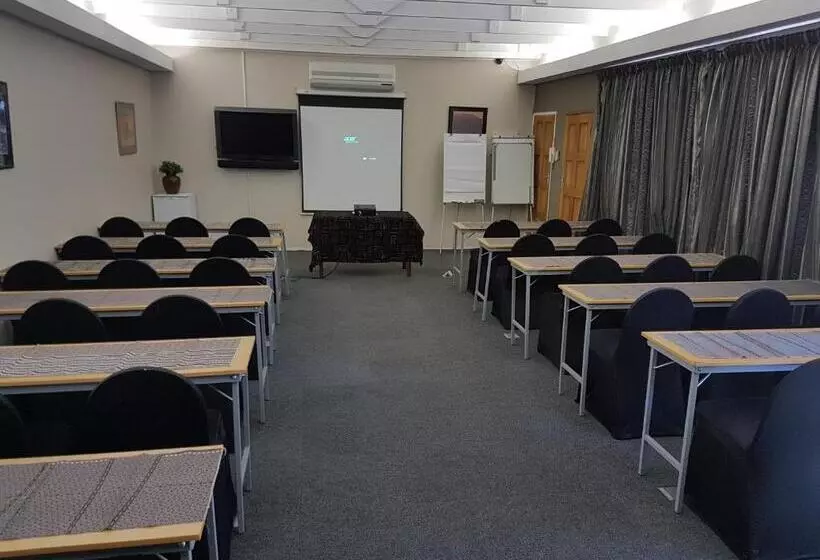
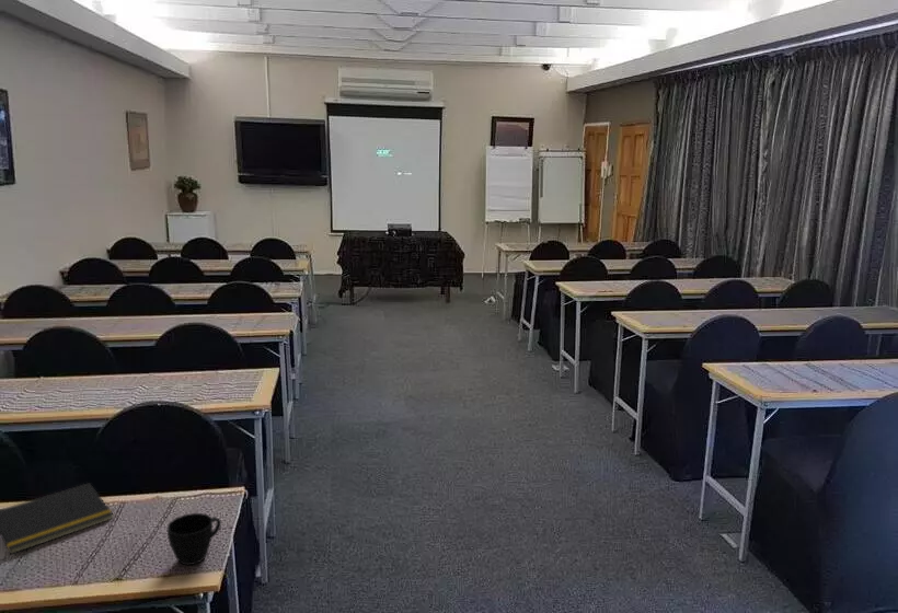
+ cup (194, 540)
+ notepad (53, 516)
